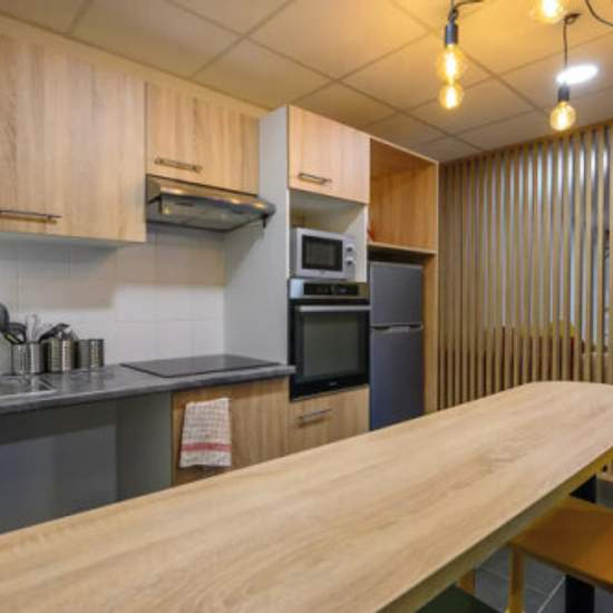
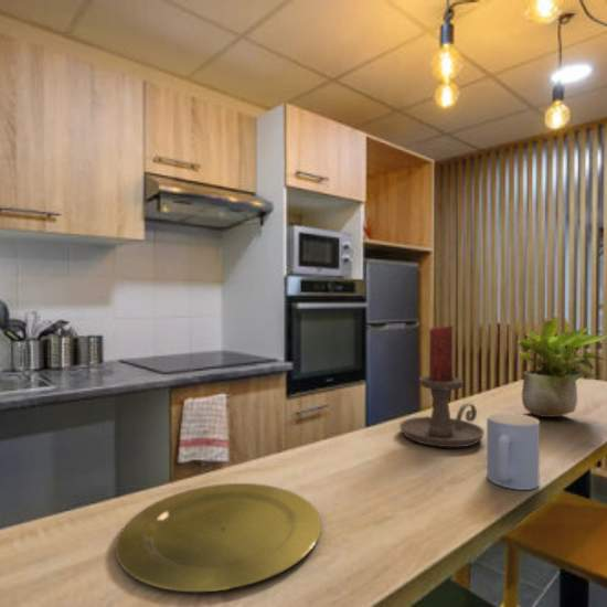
+ potted plant (556, 369)
+ mug (507, 451)
+ plate (223, 526)
+ candle holder (447, 379)
